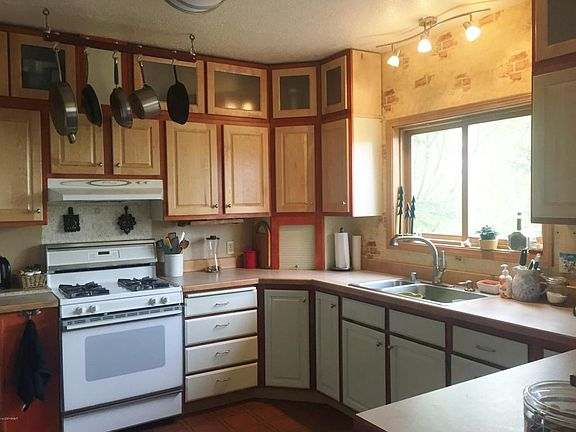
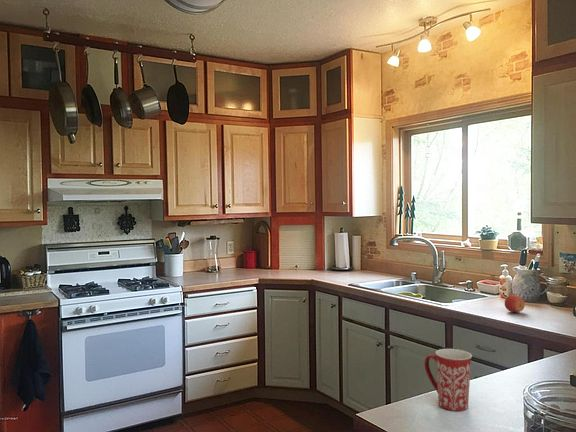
+ mug (447, 377)
+ apple (514, 303)
